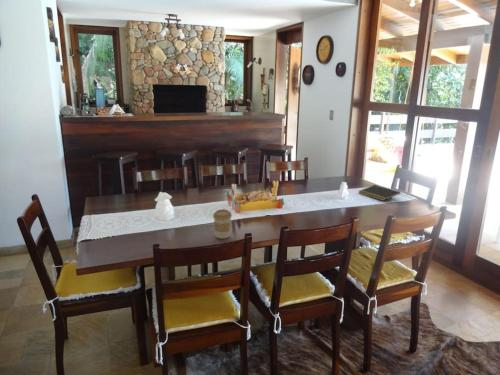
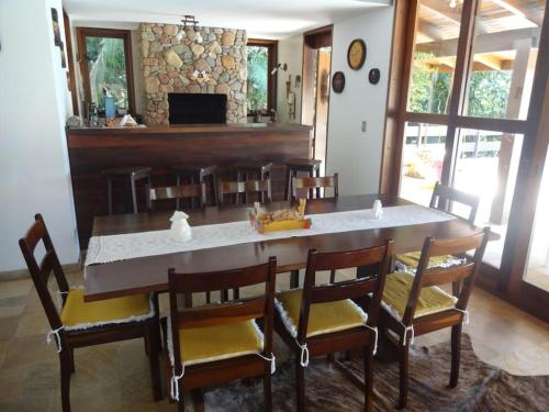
- coffee cup (222, 223)
- notepad (378, 192)
